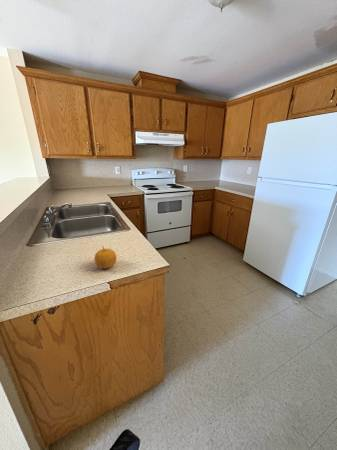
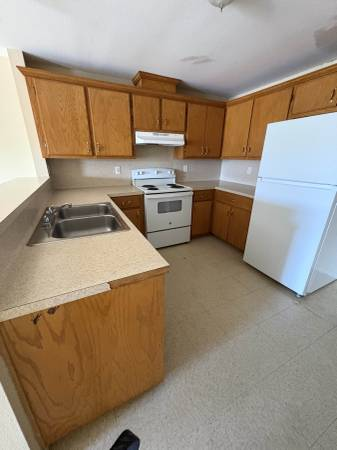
- fruit (105, 256)
